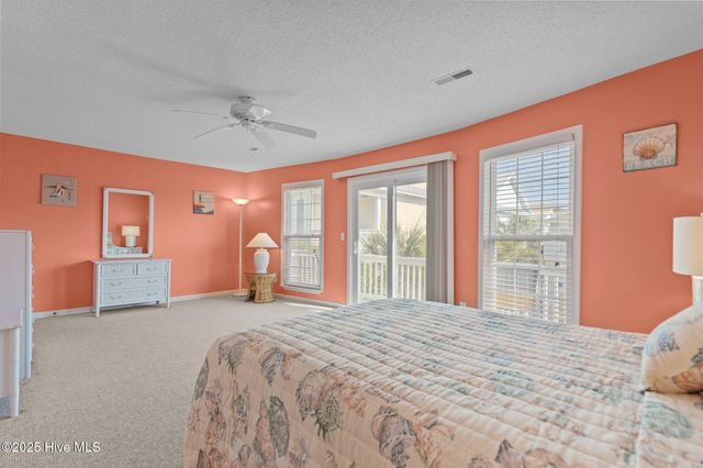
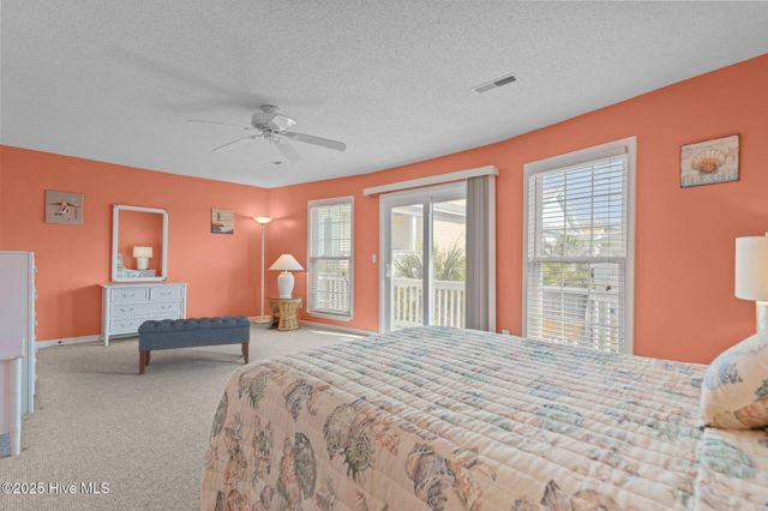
+ bench (197, 341)
